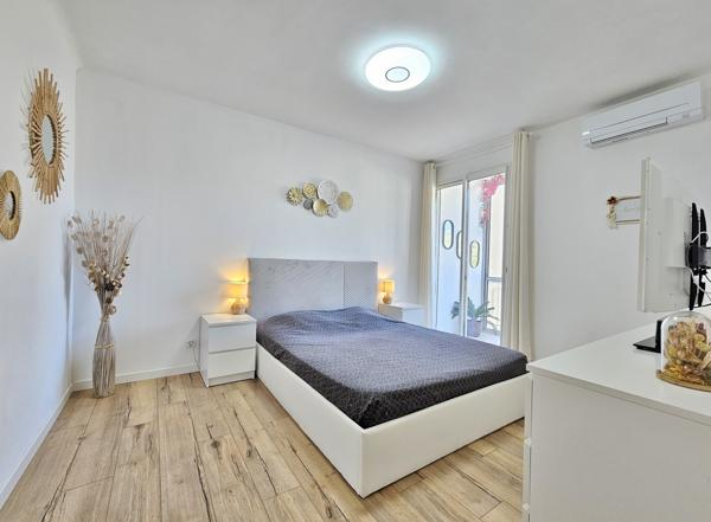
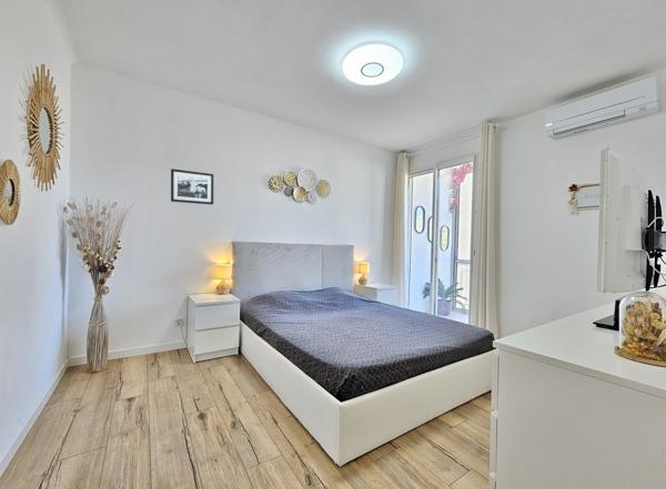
+ picture frame (192, 187)
